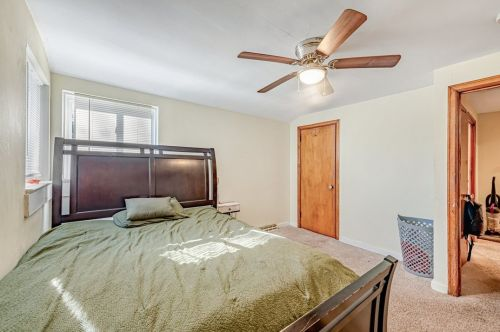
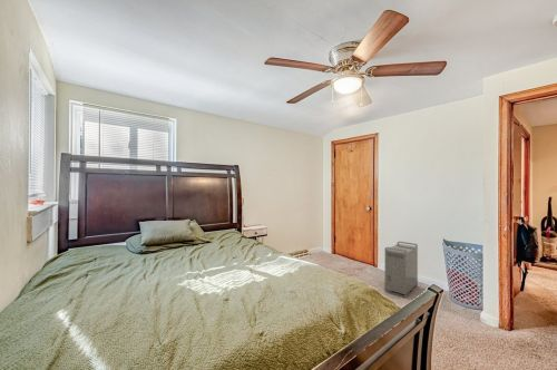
+ storage bin (401, 266)
